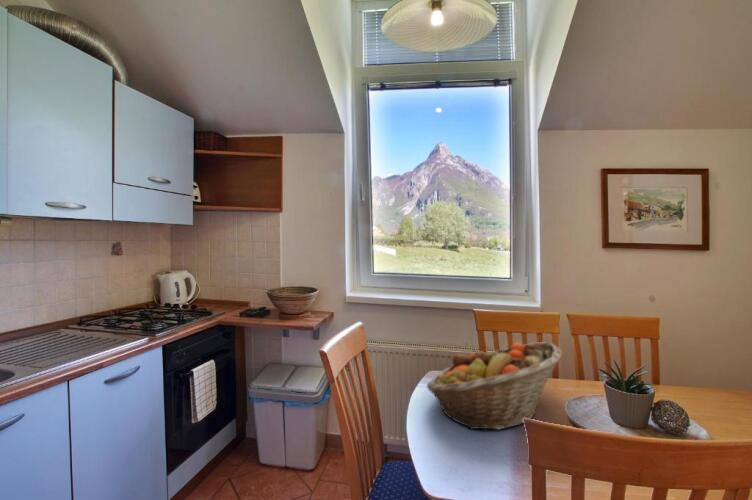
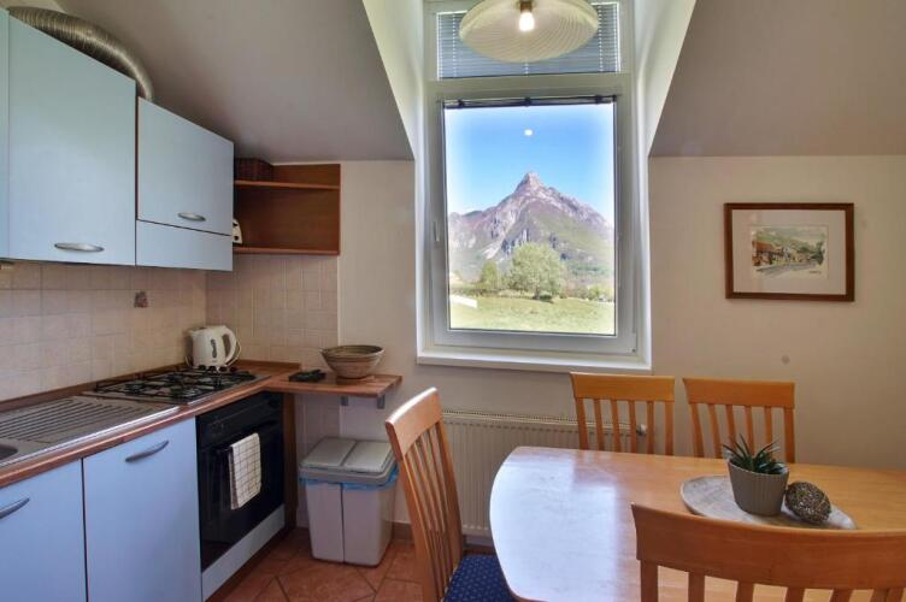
- fruit basket (494, 376)
